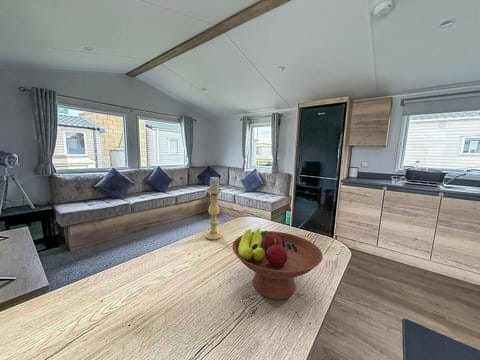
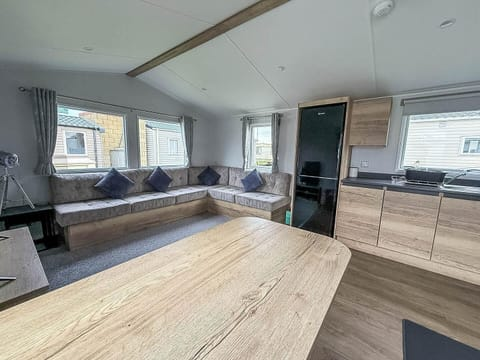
- fruit bowl (275, 259)
- candle holder (214, 206)
